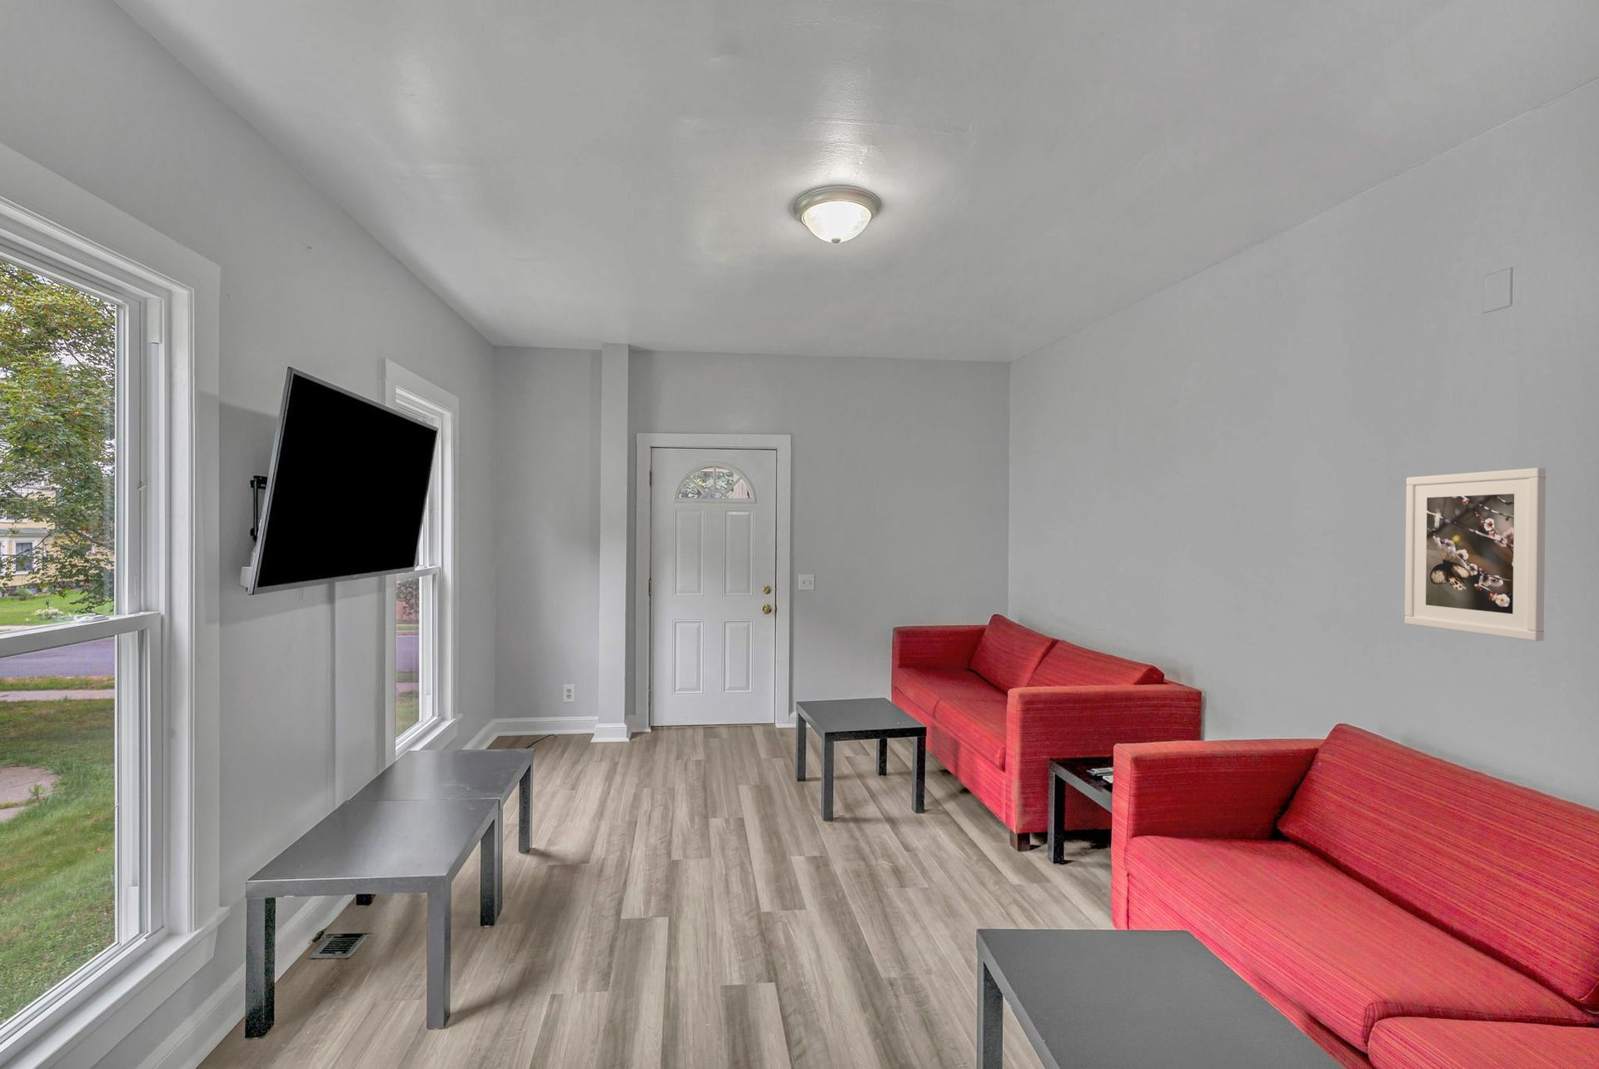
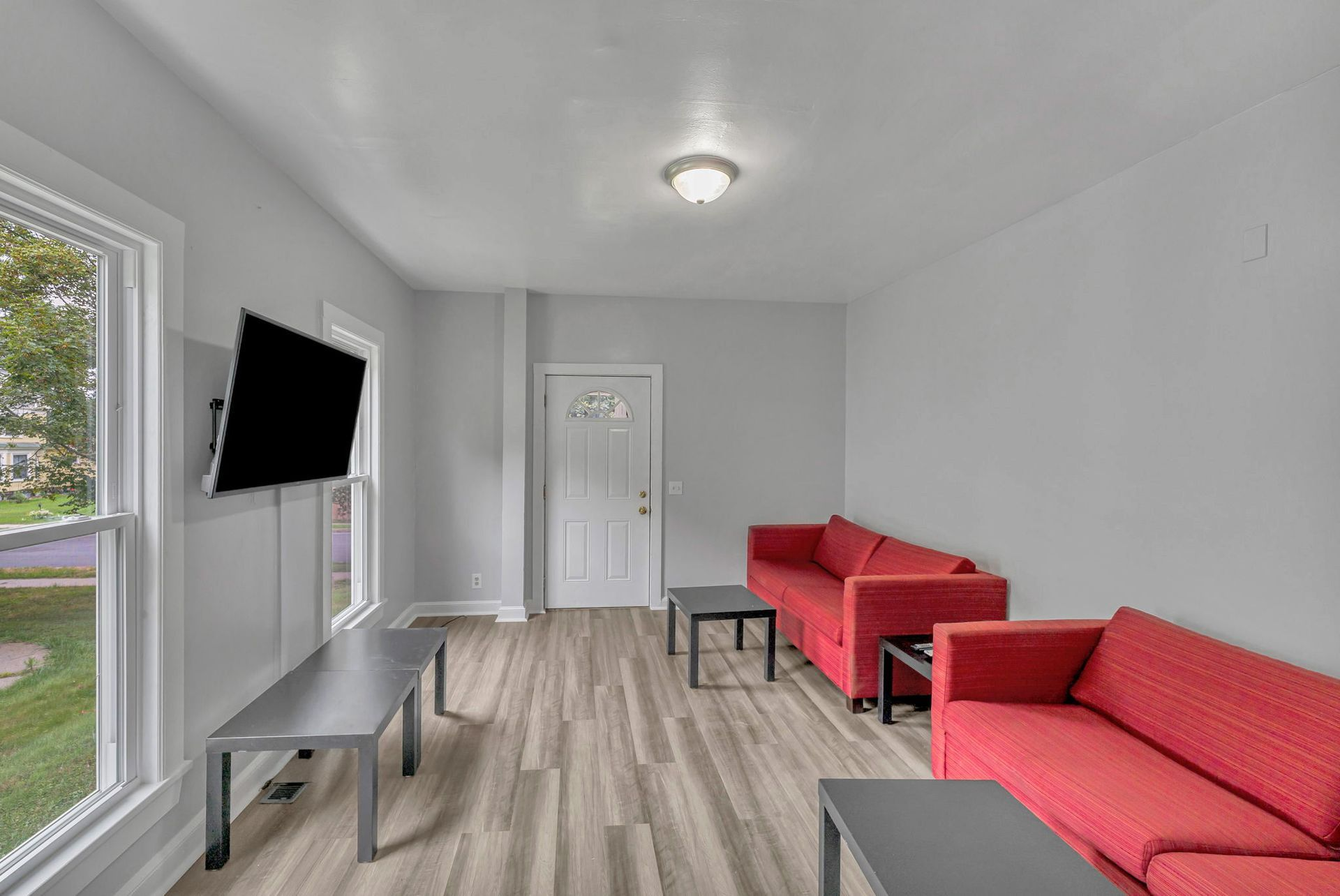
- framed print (1469, 552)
